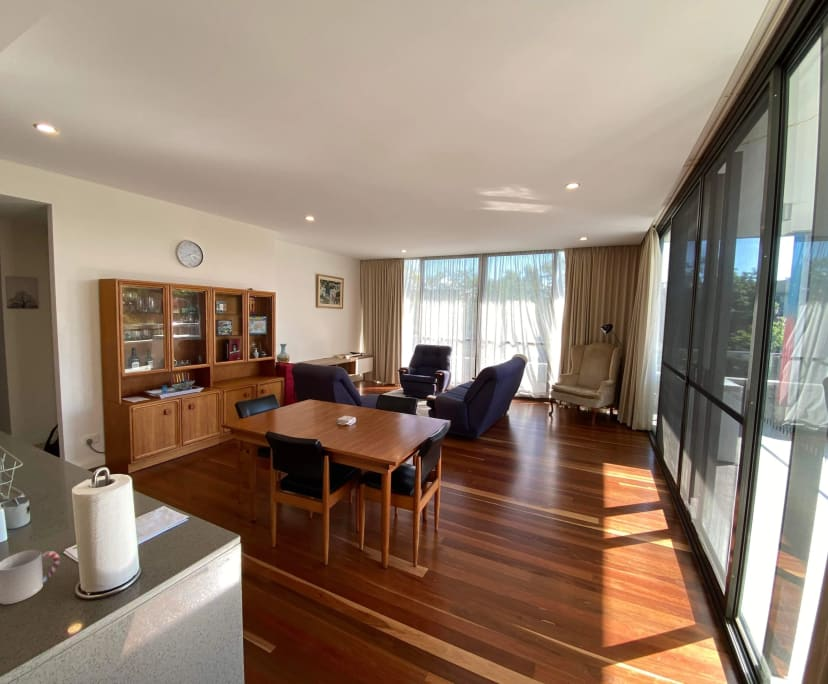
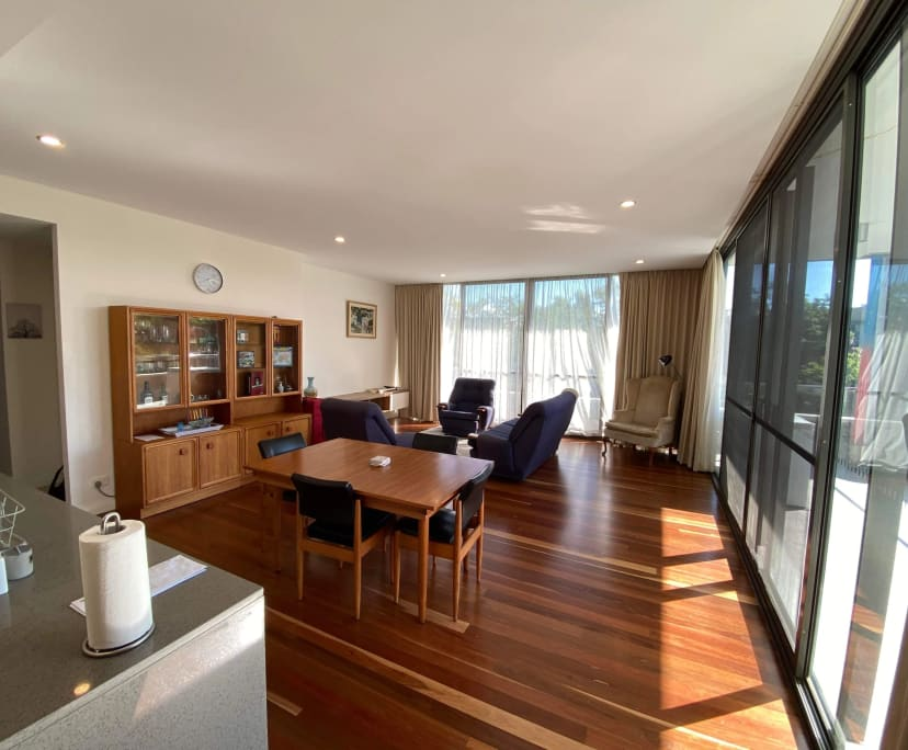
- cup (30, 572)
